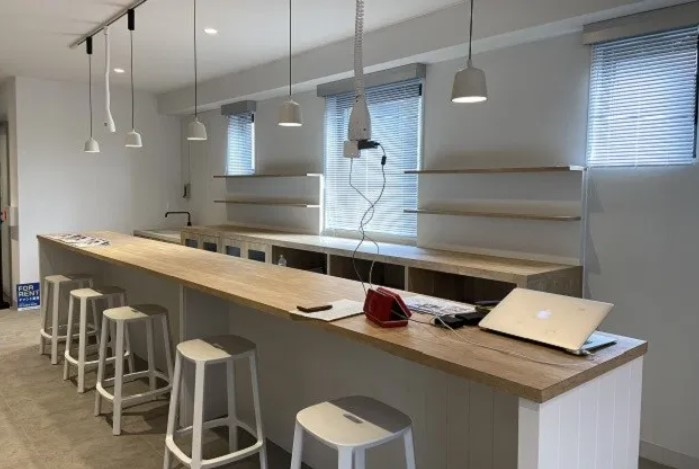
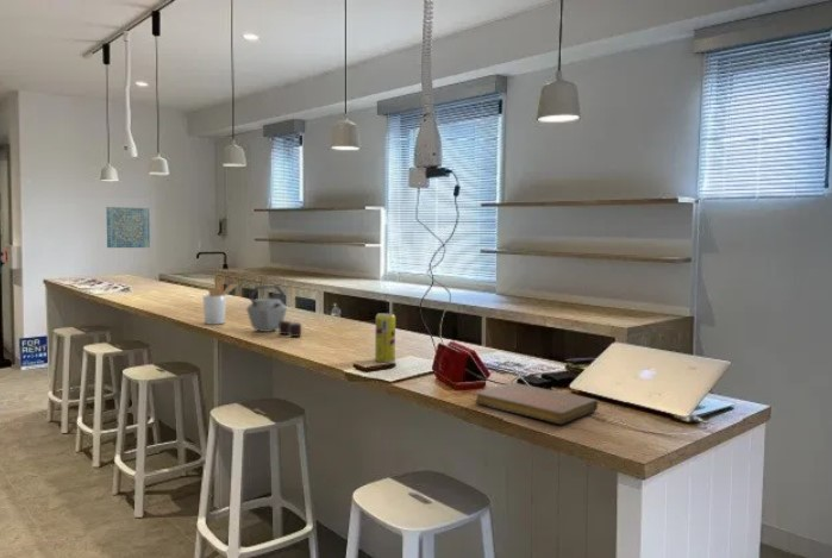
+ beverage can (384, 337)
+ wall art (127, 227)
+ kettle (277, 309)
+ notebook (534, 401)
+ utensil holder (220, 302)
